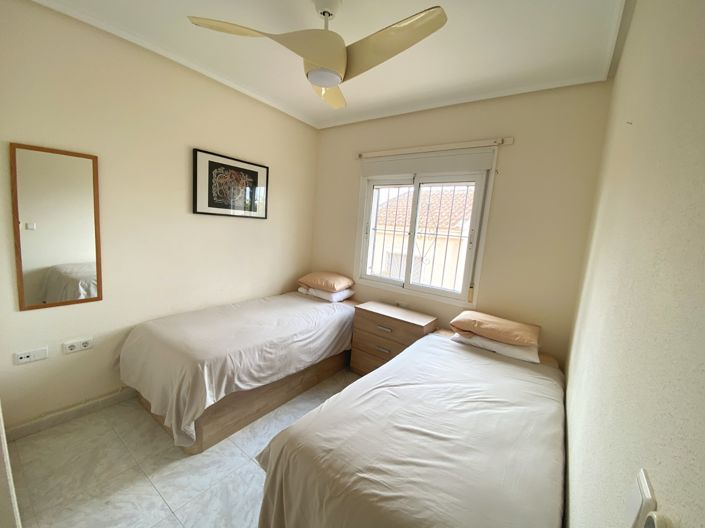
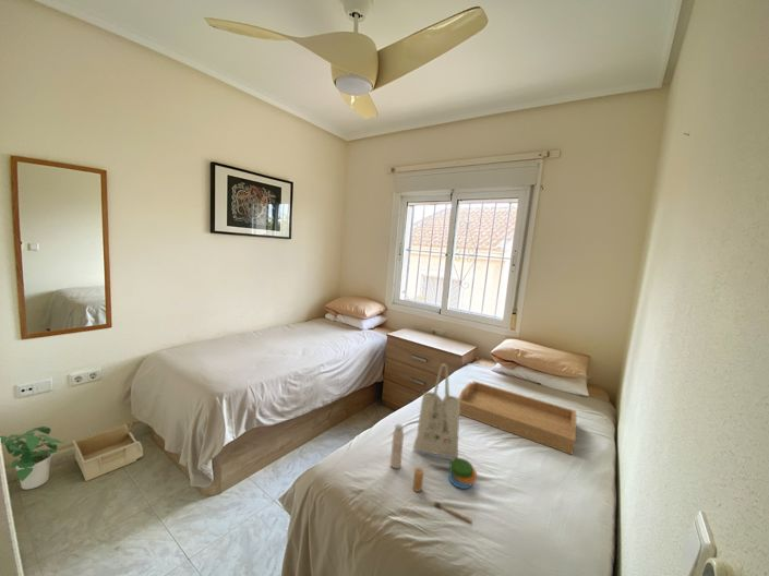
+ serving tray (515, 409)
+ tote bag (436, 427)
+ storage bin (108, 449)
+ potted plant (29, 457)
